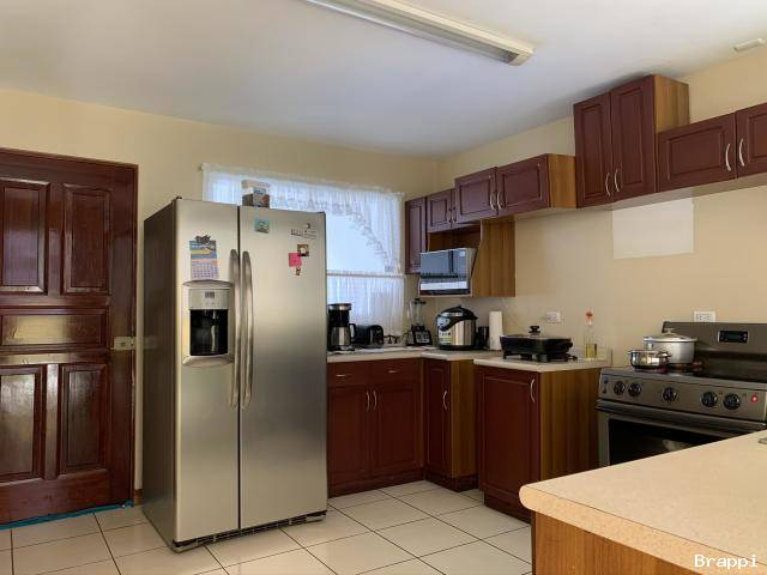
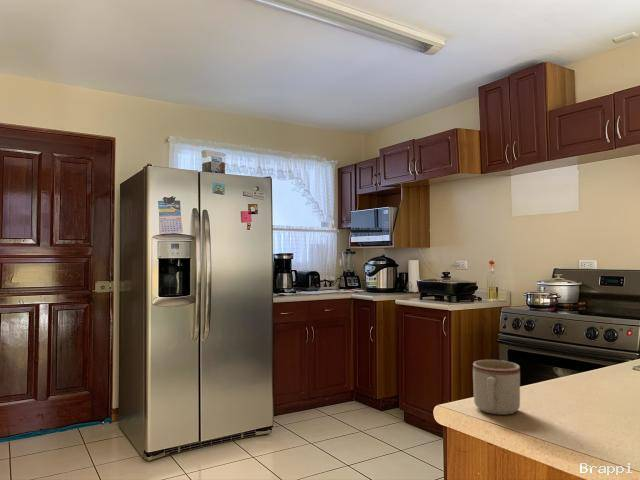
+ mug (495, 388)
